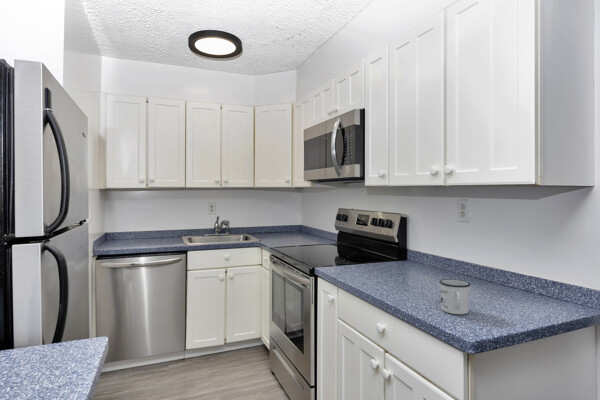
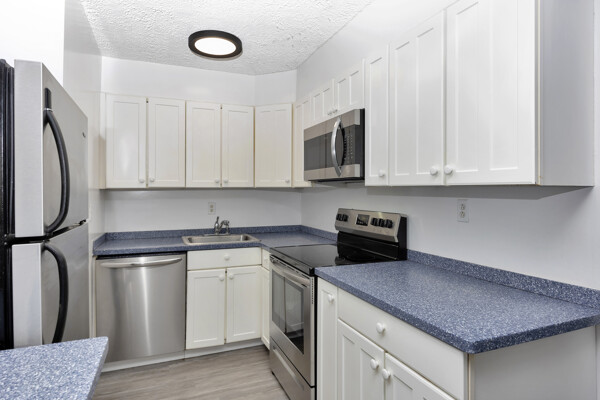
- mug (455, 297)
